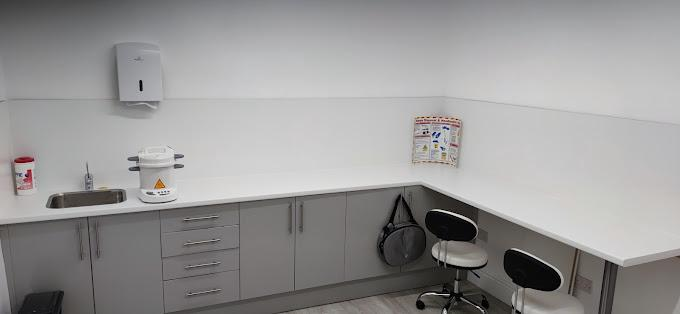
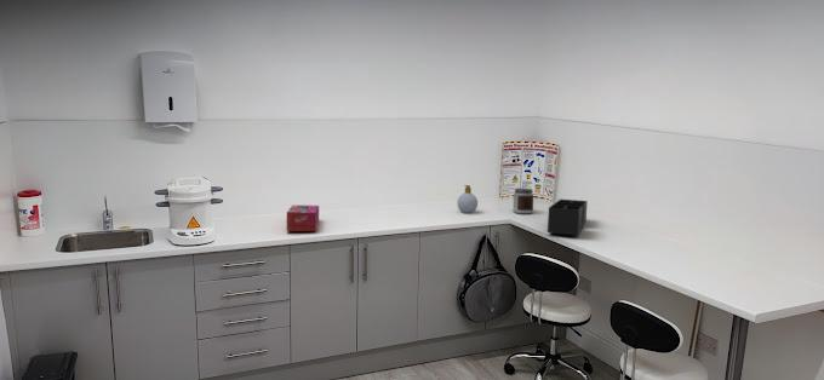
+ tissue box (303, 217)
+ desk organizer (568, 215)
+ jar (522, 200)
+ soap bottle (467, 198)
